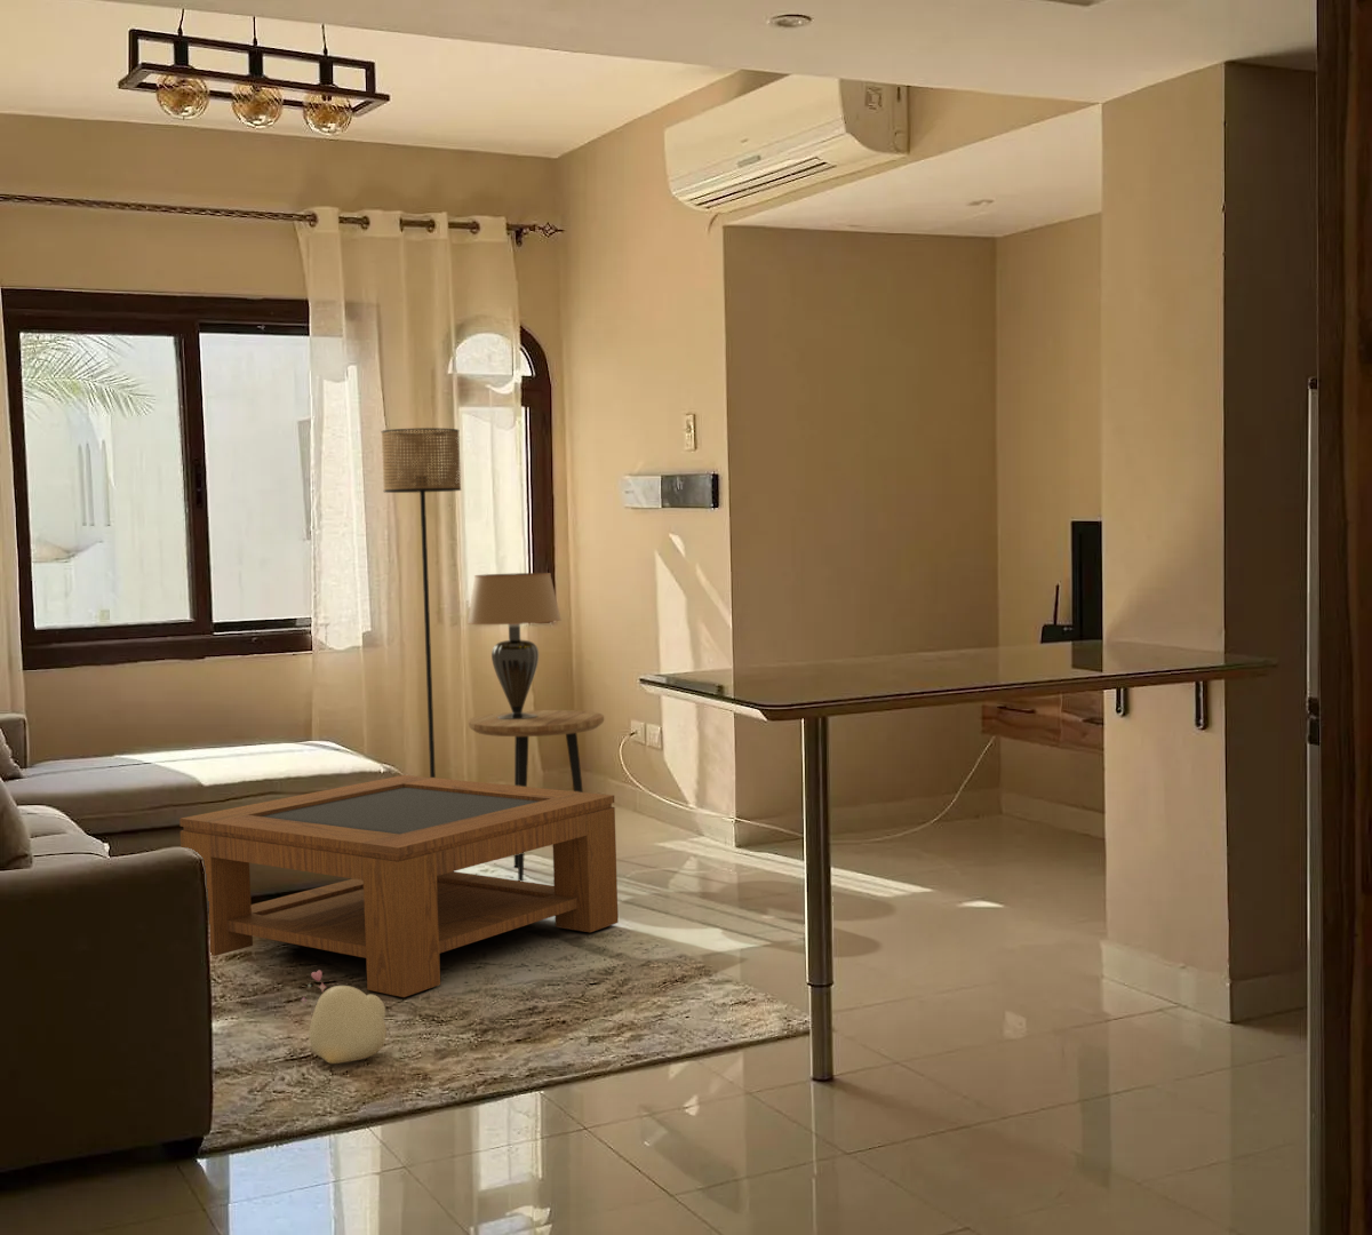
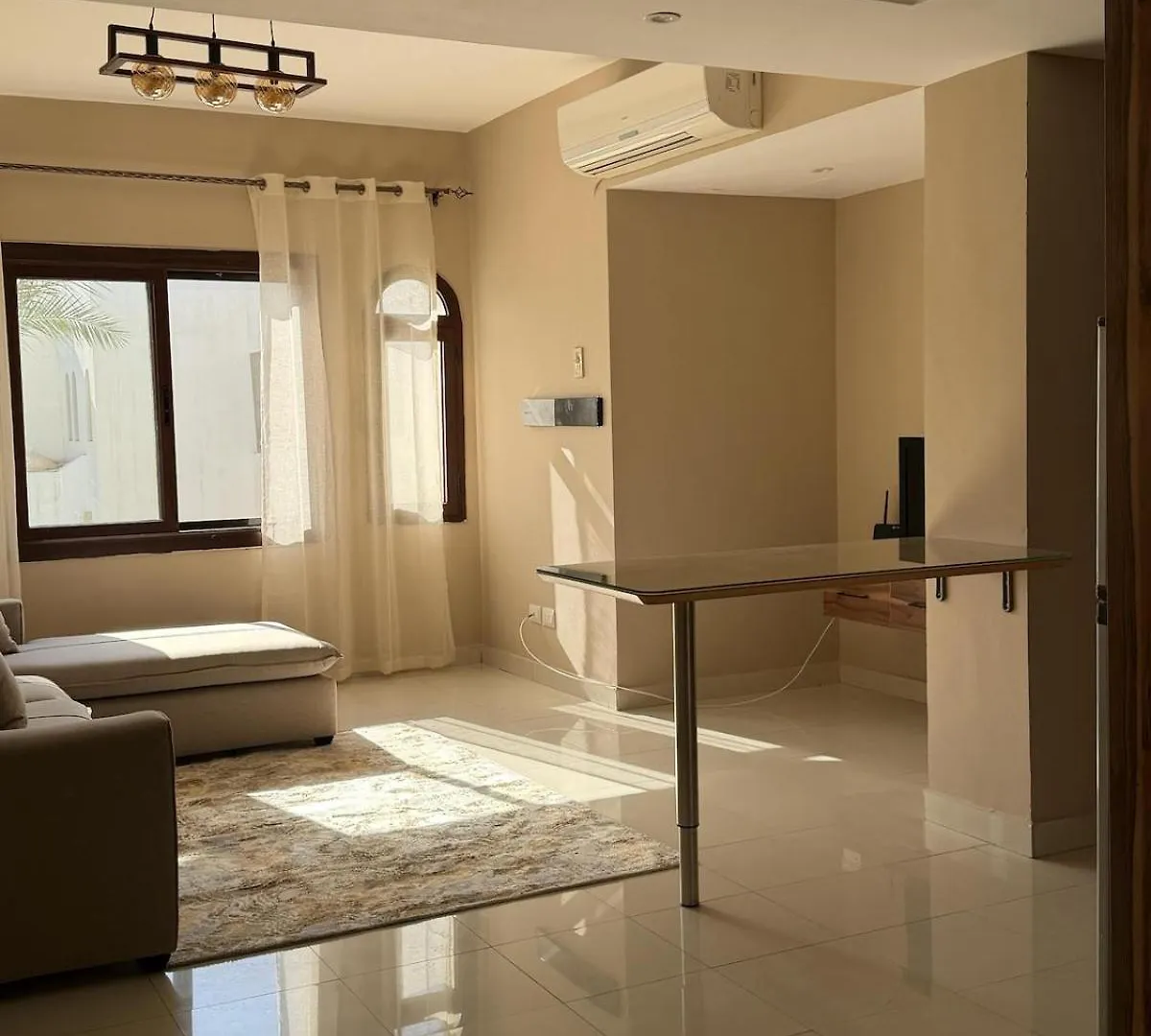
- floor lamp (427, 627)
- coffee table (404, 871)
- side table (526, 786)
- table lamp (515, 645)
- plush toy (342, 1016)
